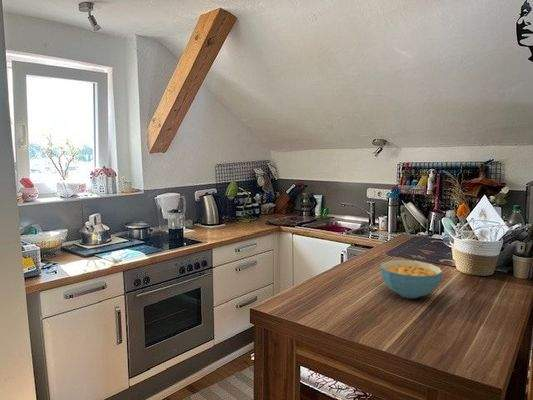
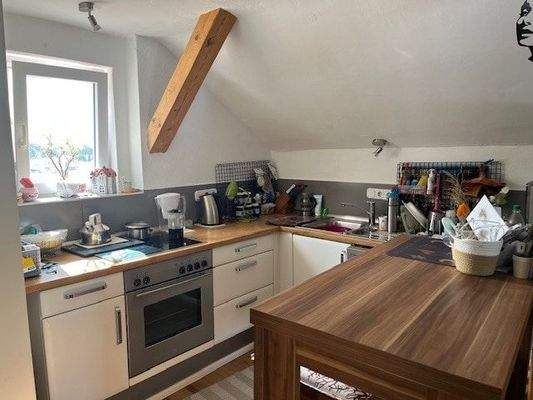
- cereal bowl (409, 281)
